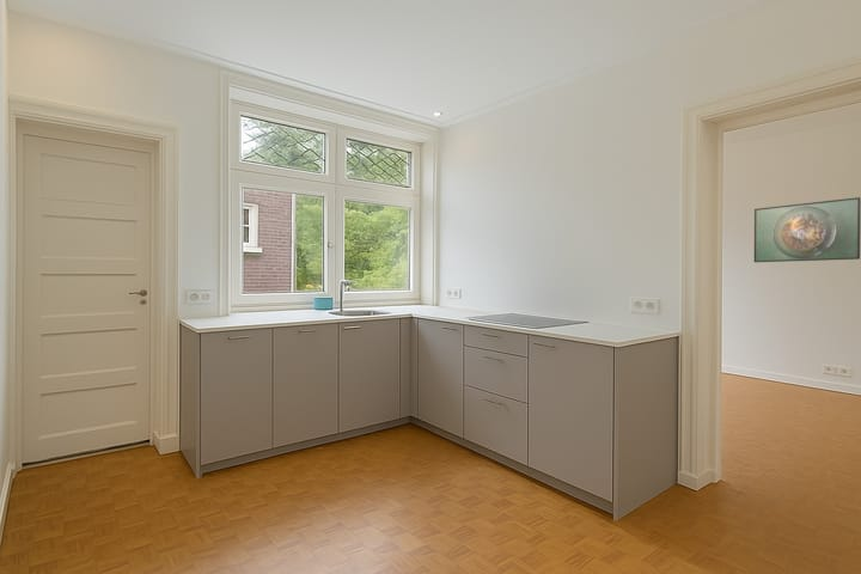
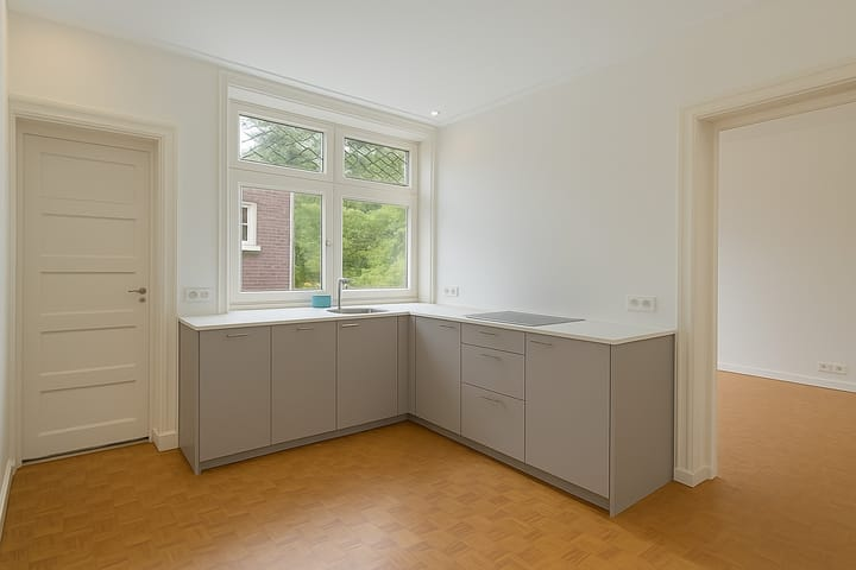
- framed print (802, 232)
